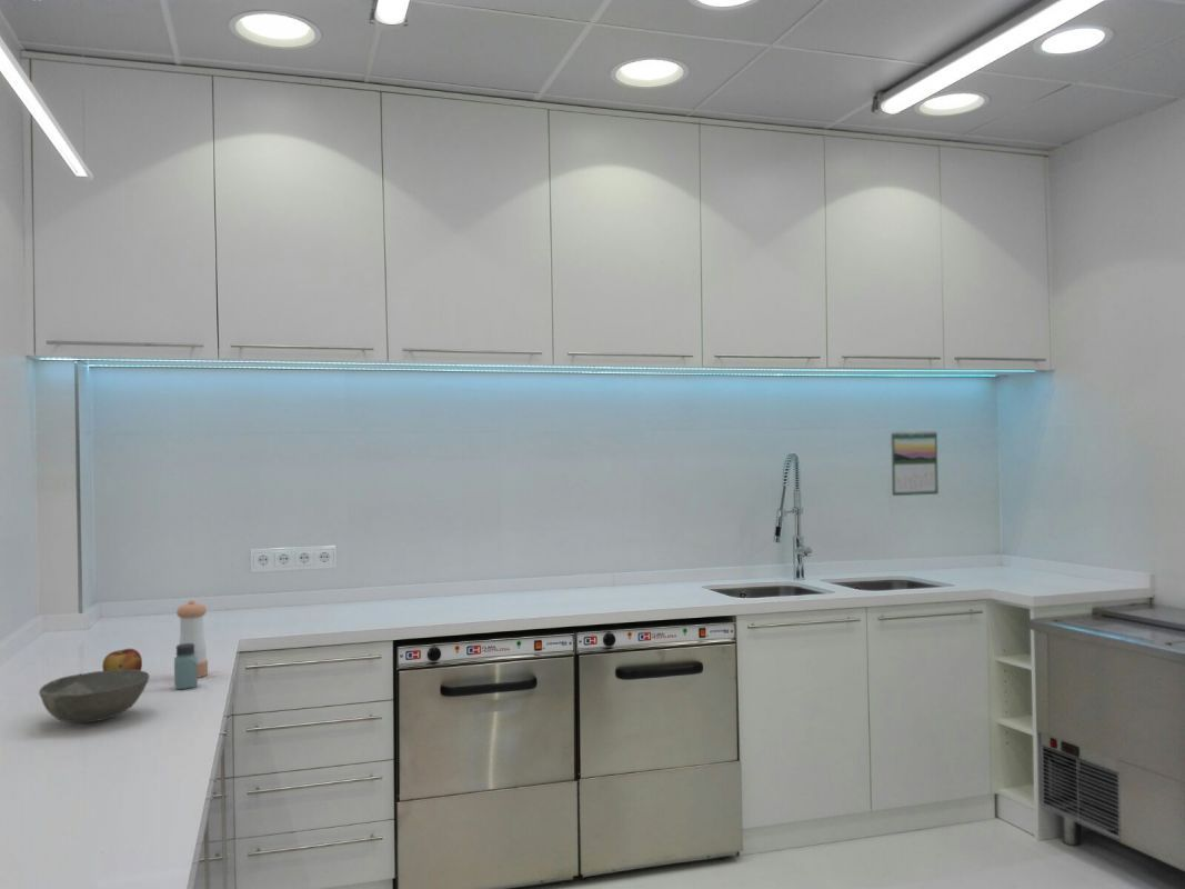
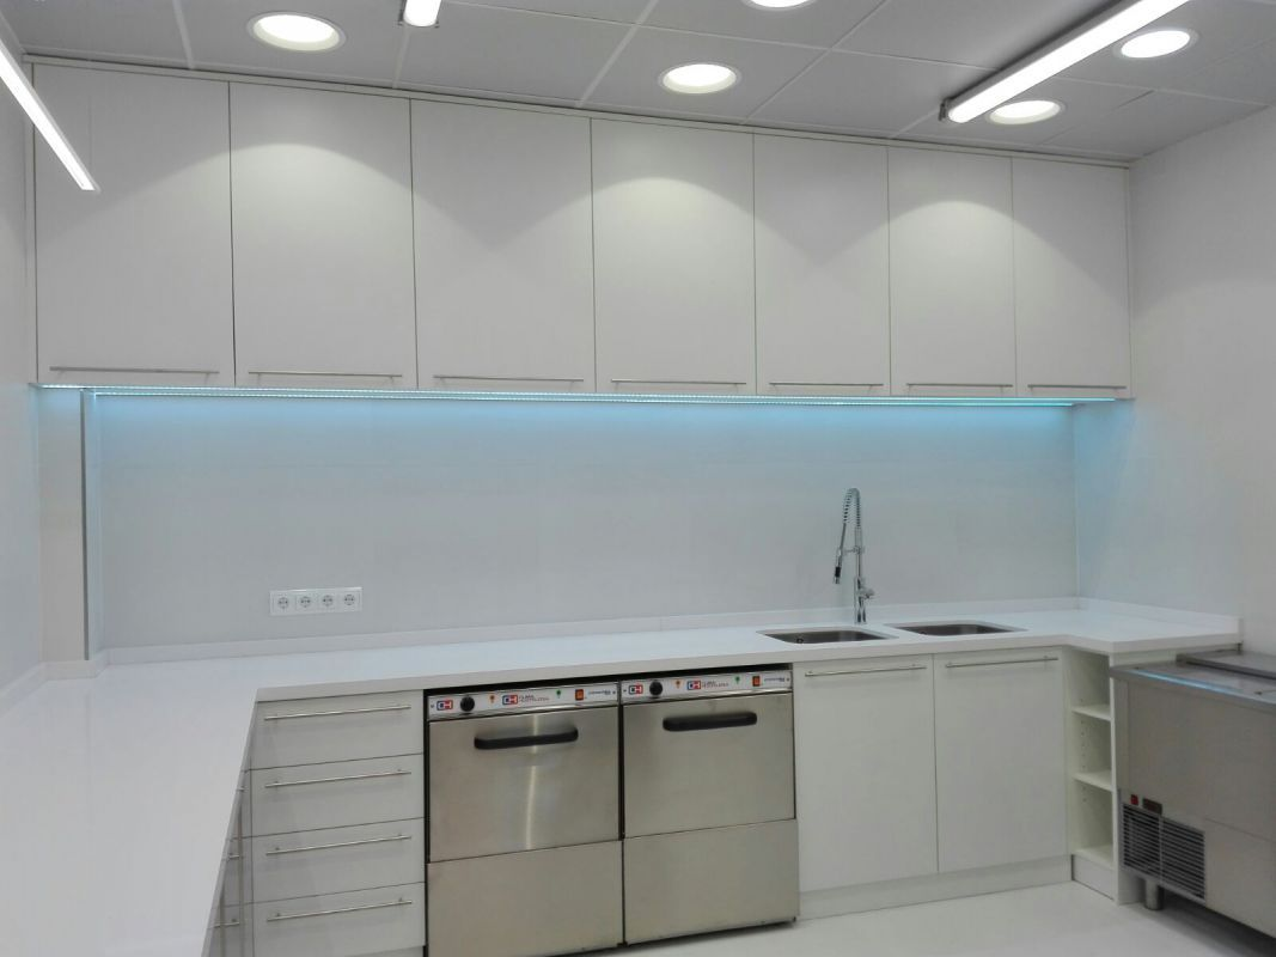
- bowl (96, 699)
- apple (122, 667)
- calendar (914, 462)
- saltshaker (185, 665)
- pepper shaker (191, 638)
